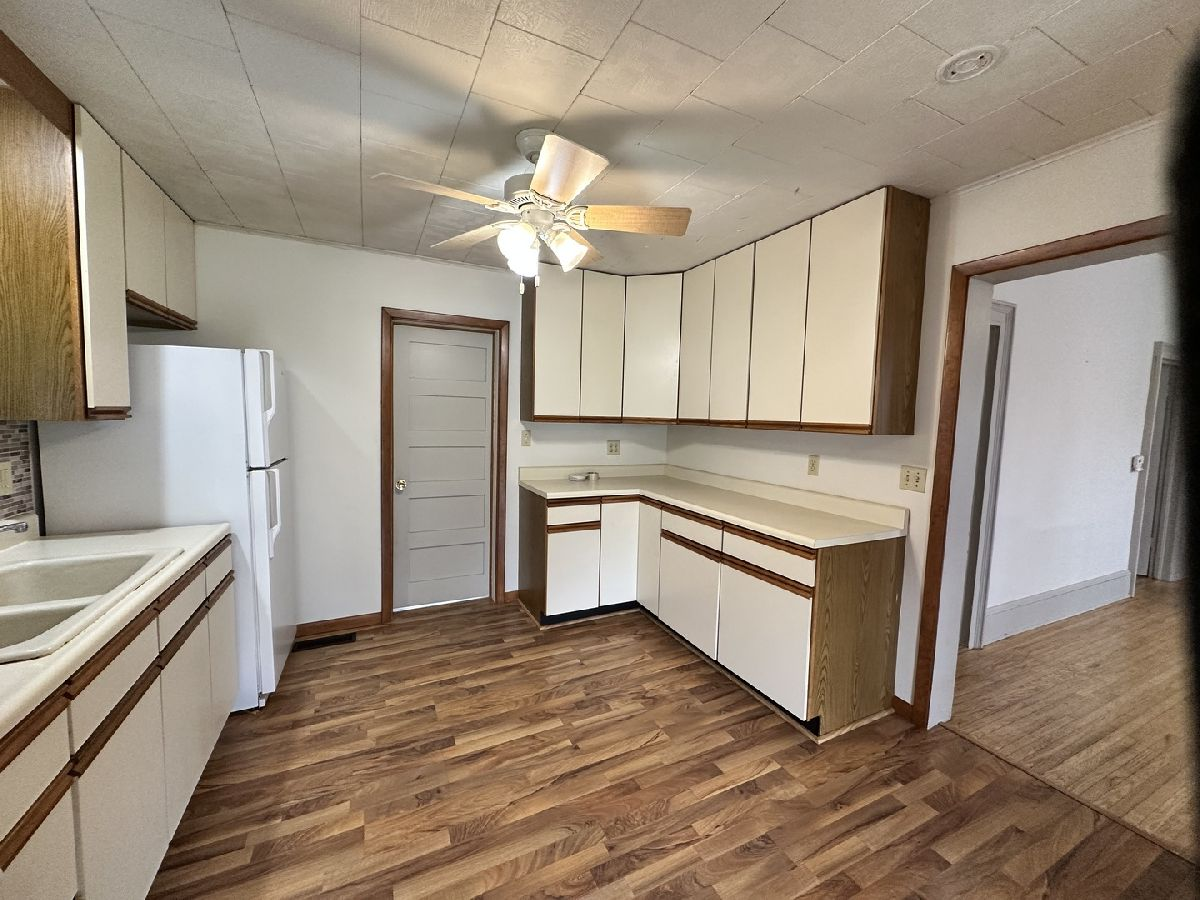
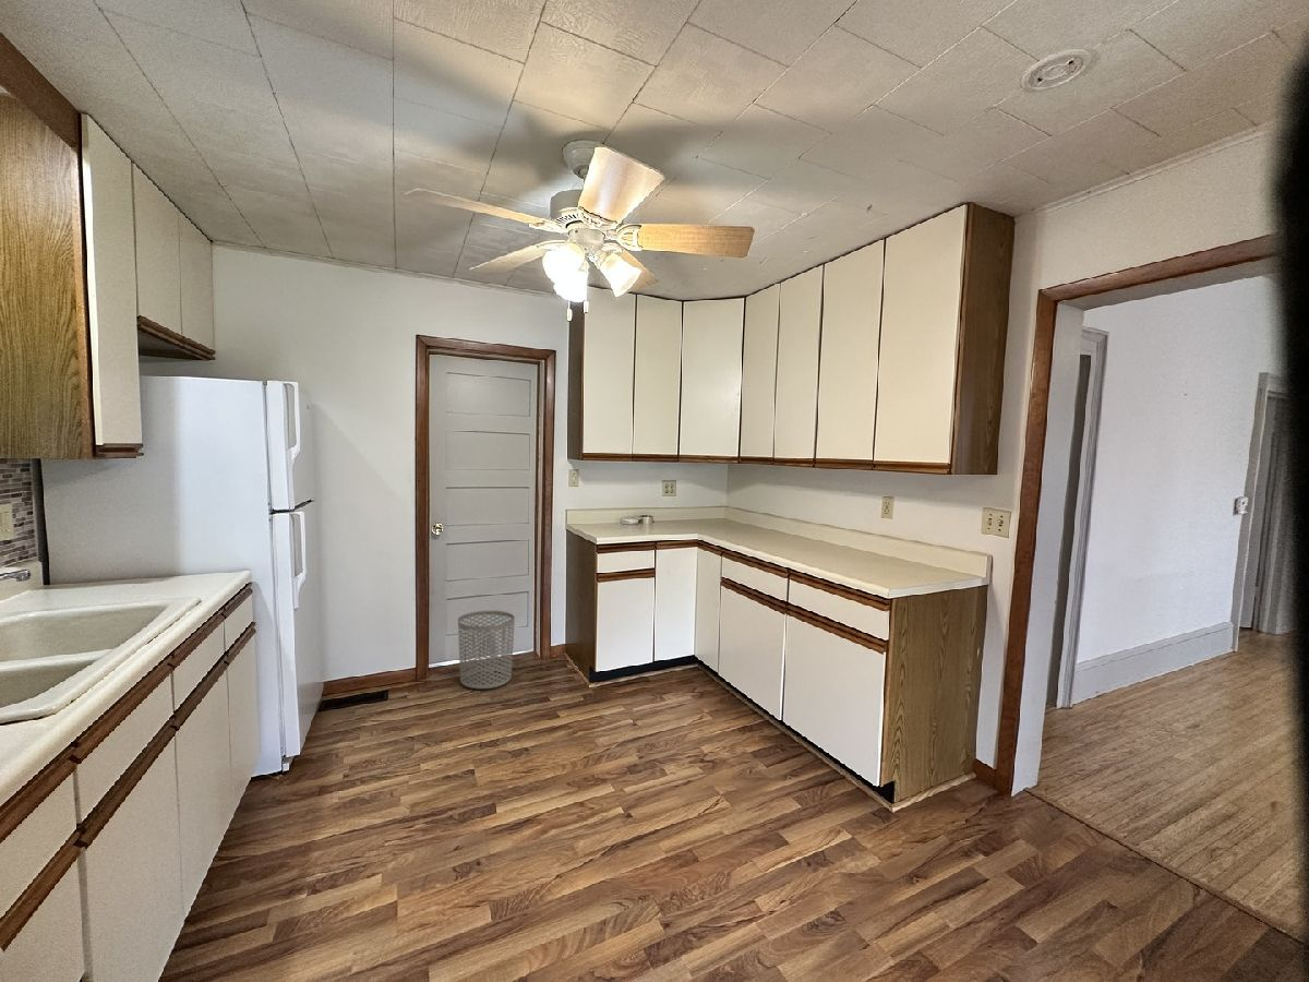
+ waste bin (485, 648)
